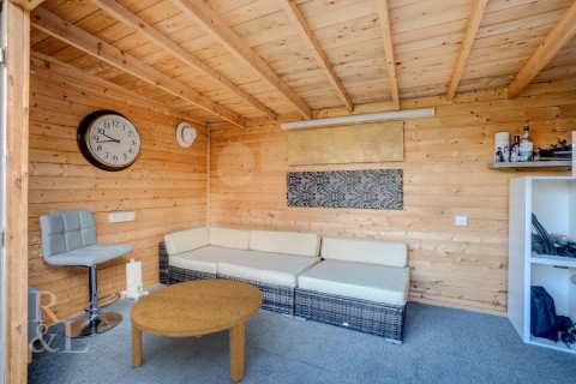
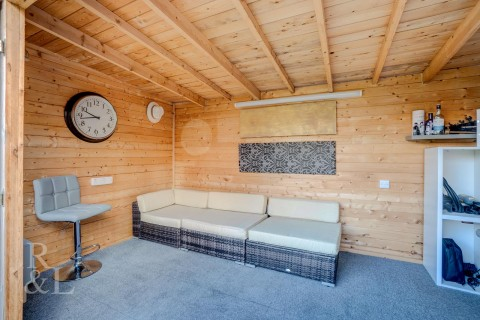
- toy robot (134, 277)
- coffee table (200, 325)
